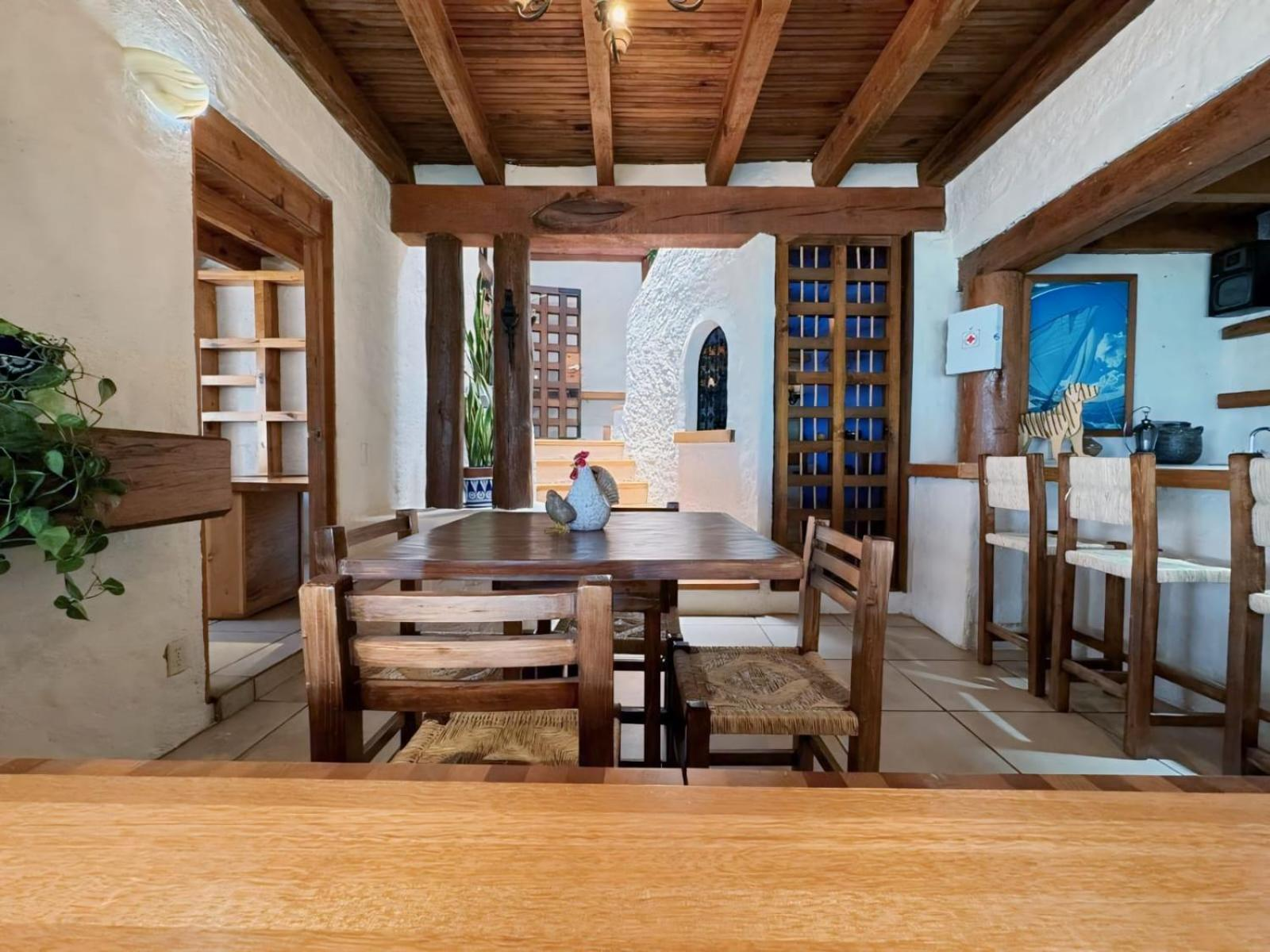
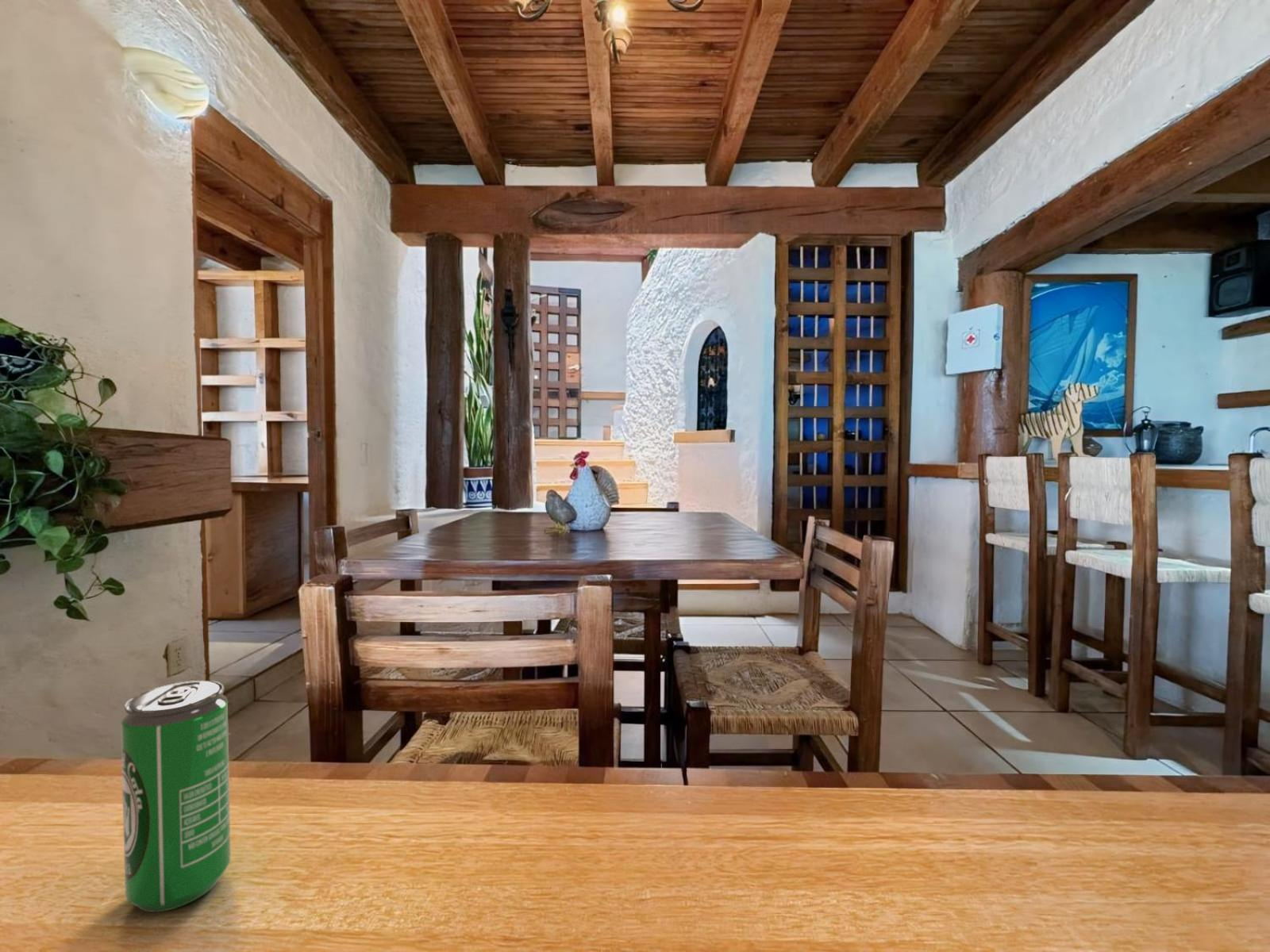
+ beverage can (178, 791)
